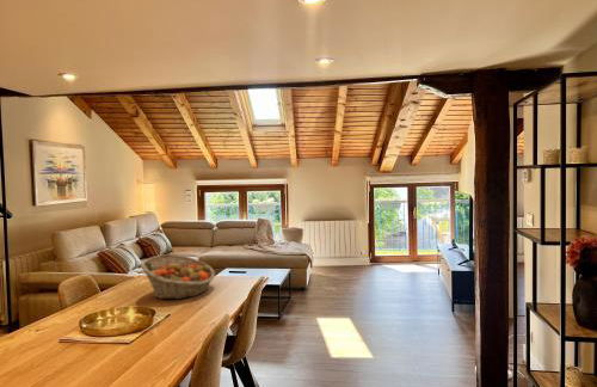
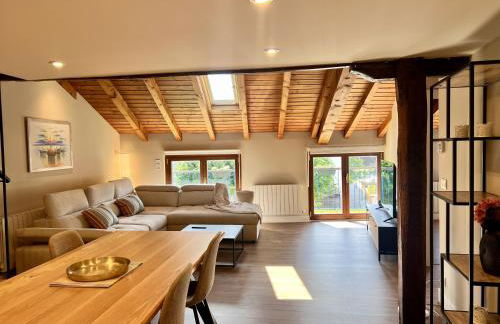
- fruit basket (179, 275)
